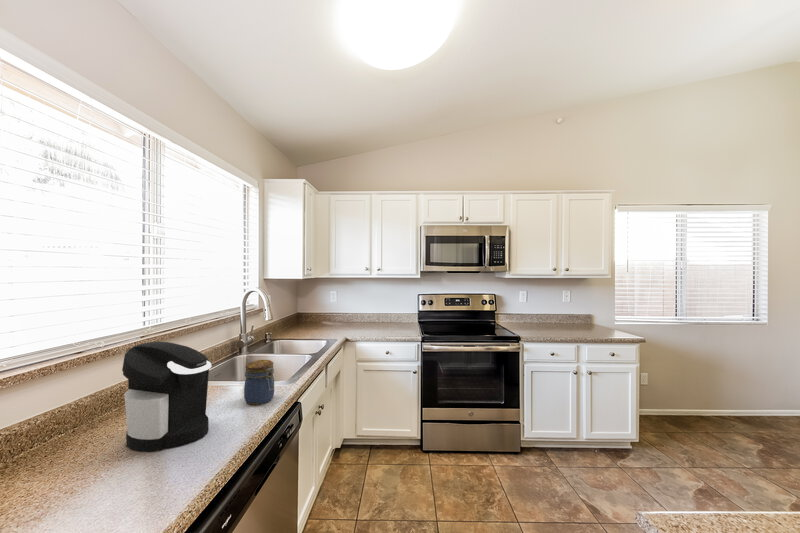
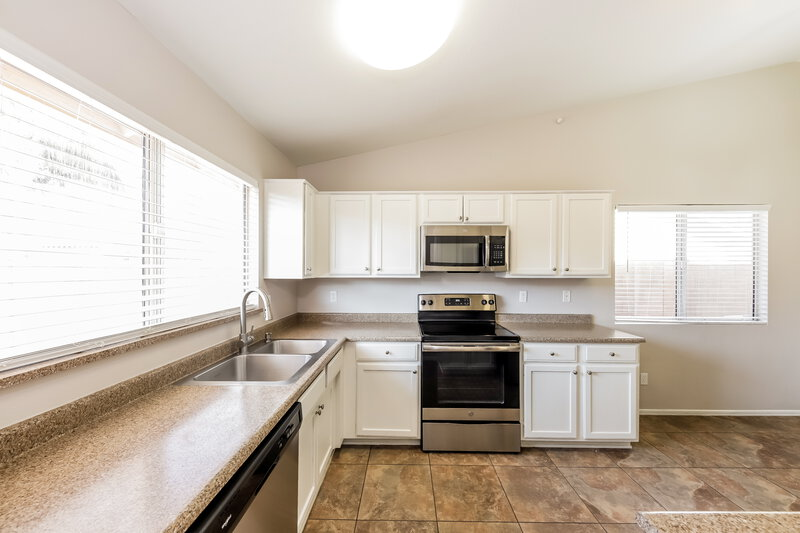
- jar (260, 381)
- coffee maker (172, 389)
